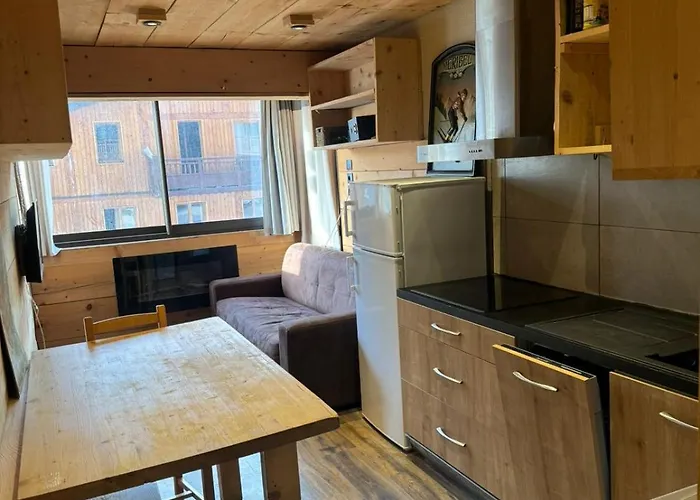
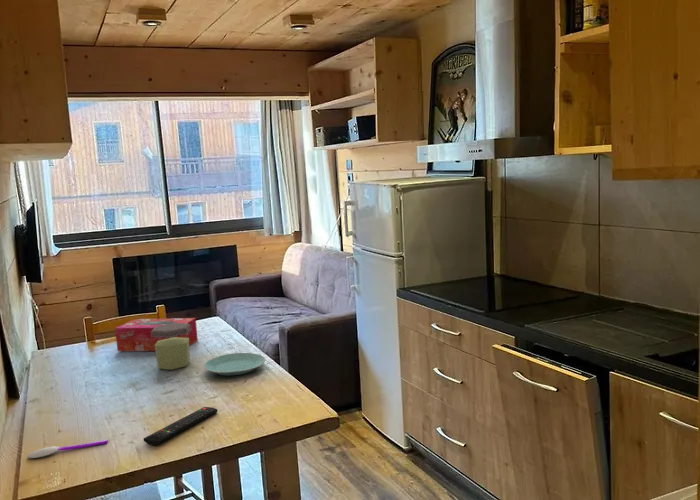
+ plate (235, 365)
+ spoon (68, 447)
+ tissue box (157, 337)
+ jar (172, 346)
+ remote control (183, 425)
